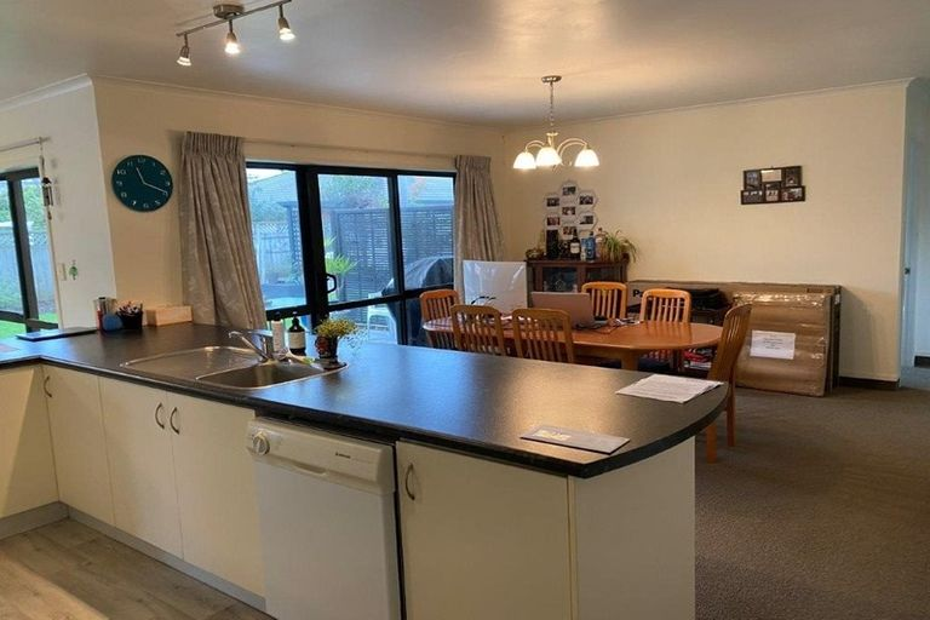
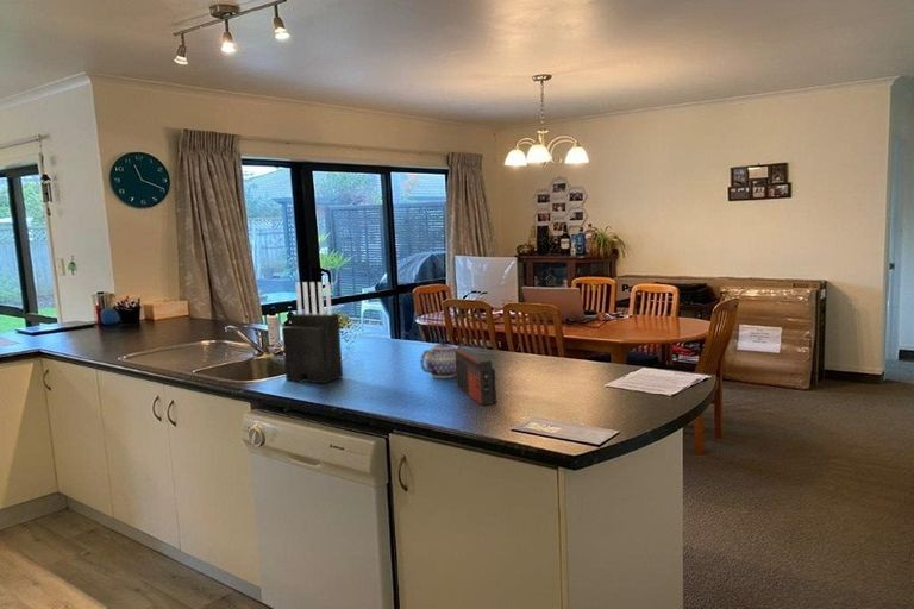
+ knife block (308, 331)
+ teapot (443, 357)
+ radio (474, 371)
